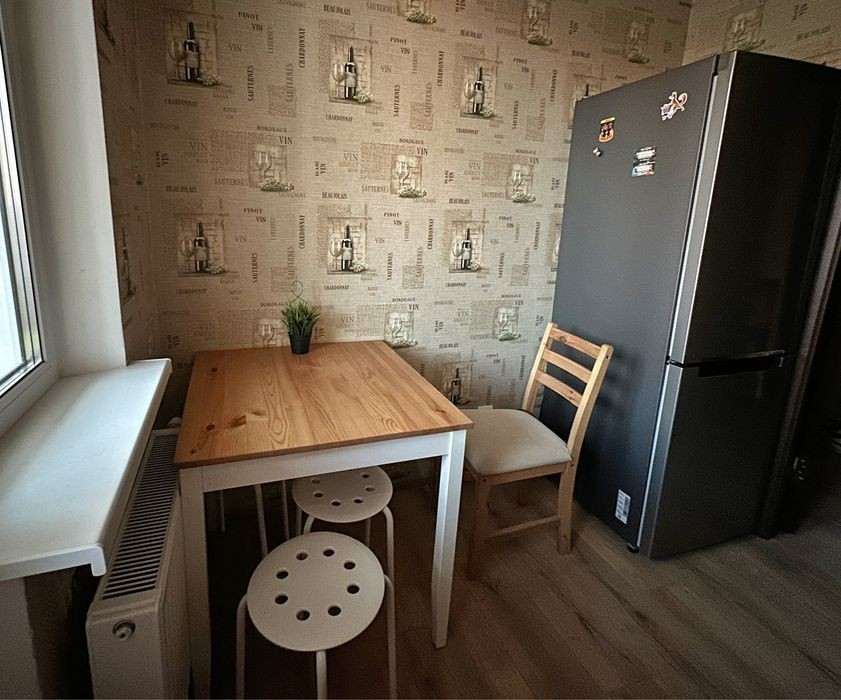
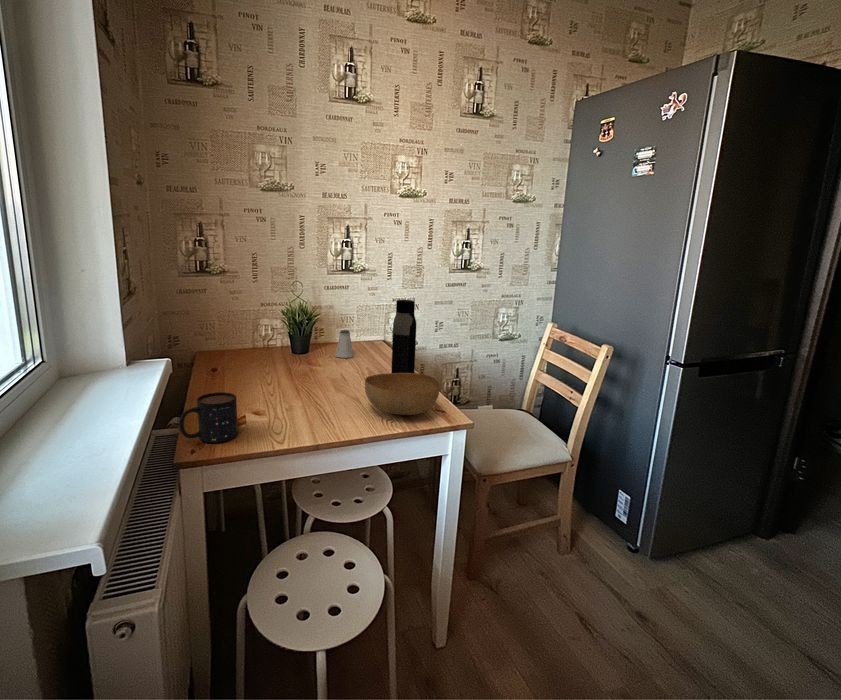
+ mug (208, 419)
+ bowl (402, 396)
+ saltshaker (344, 343)
+ water bottle (404, 342)
